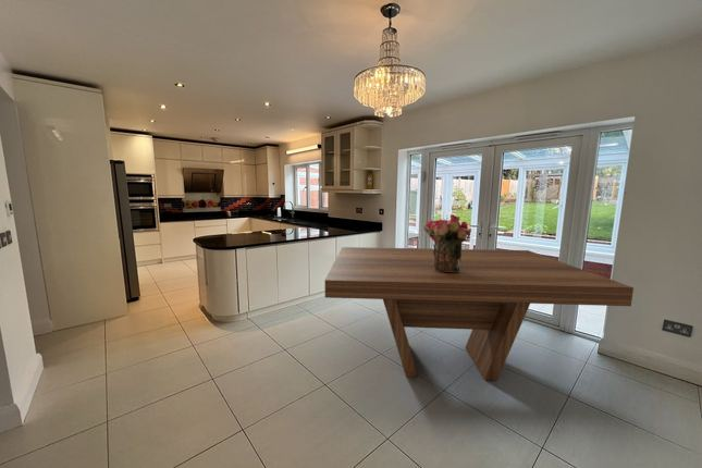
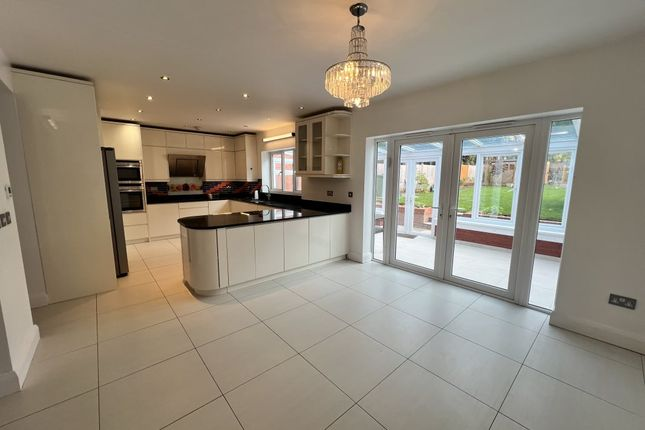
- bouquet (446, 242)
- dining table (445, 312)
